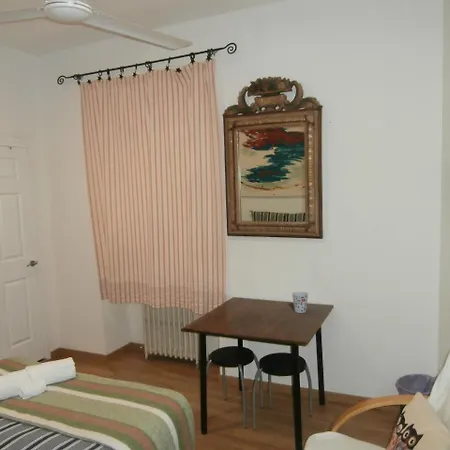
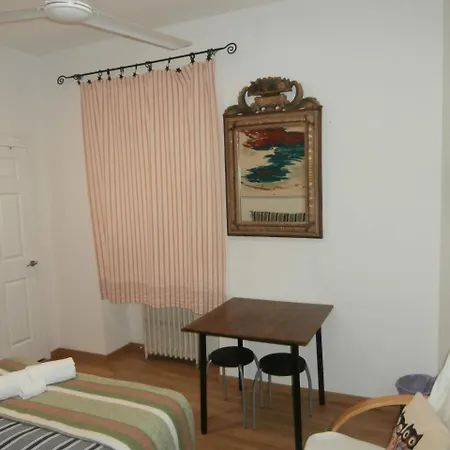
- cup (300, 302)
